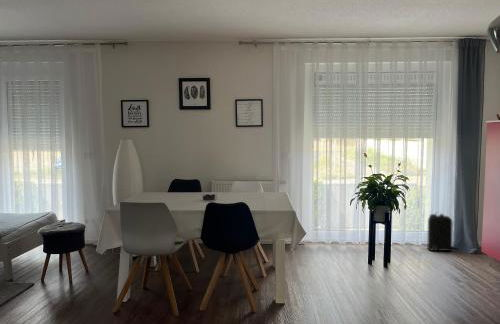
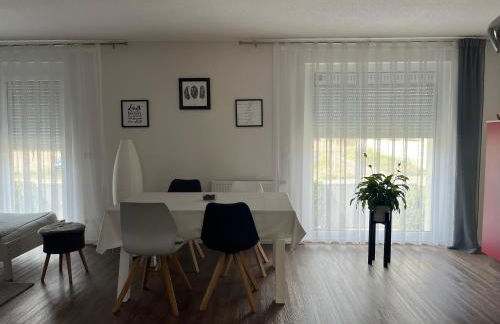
- backpack (437, 230)
